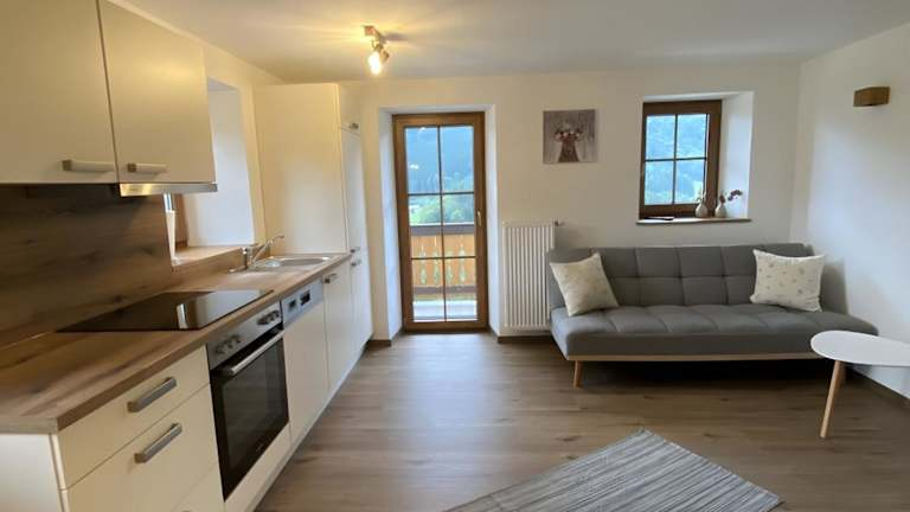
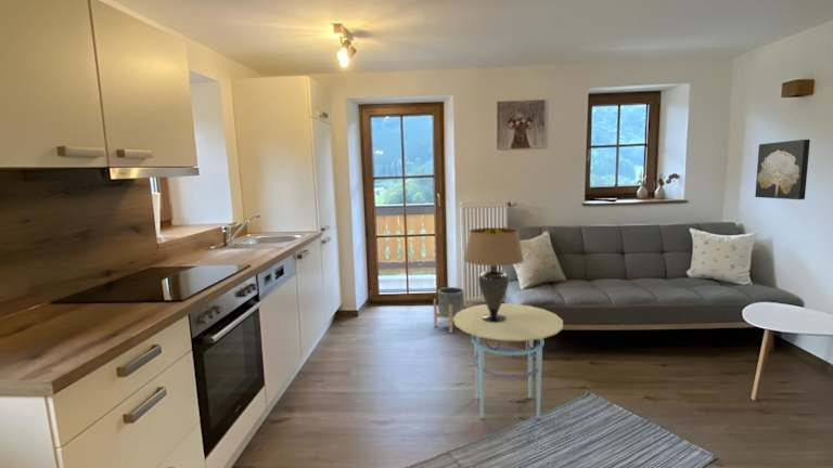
+ wall art (780, 170)
+ table lamp (494, 274)
+ planter (451, 308)
+ side table (507, 354)
